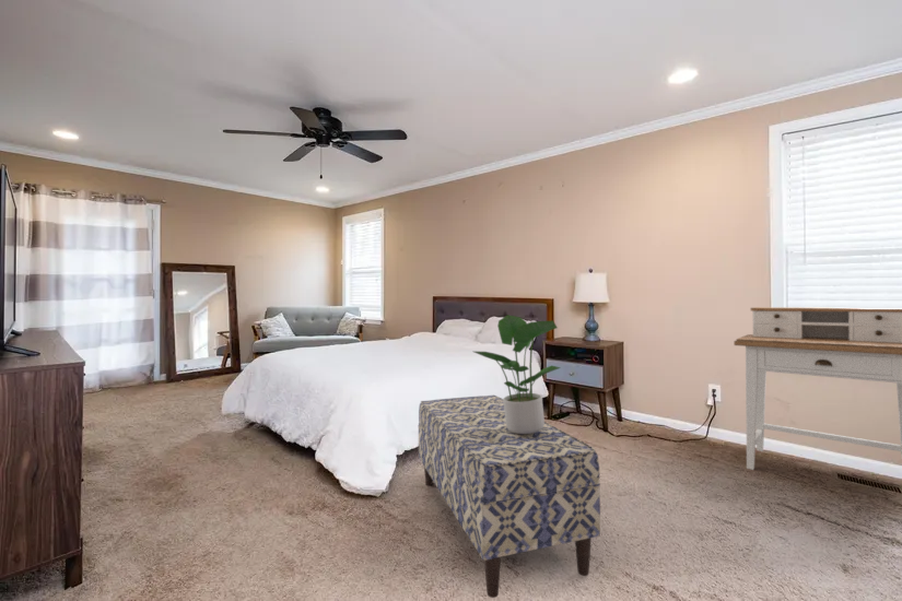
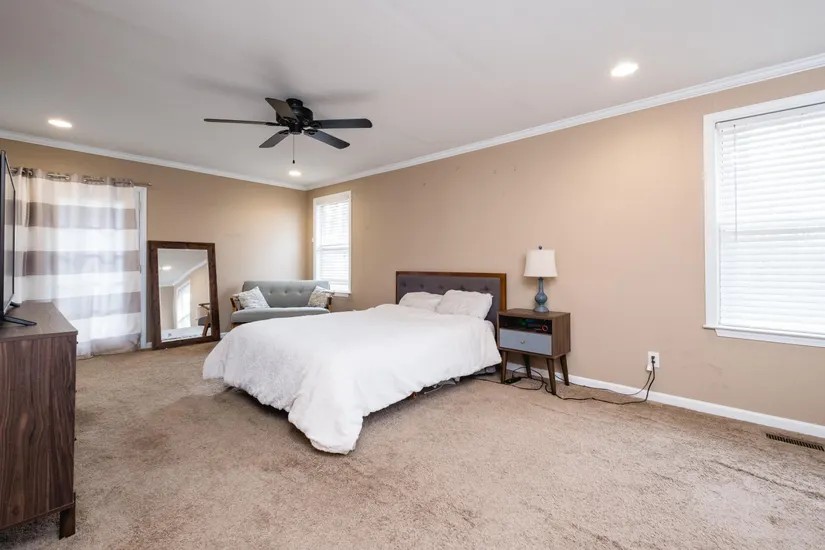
- bench (491, 470)
- potted plant (524, 374)
- desk (824, 376)
